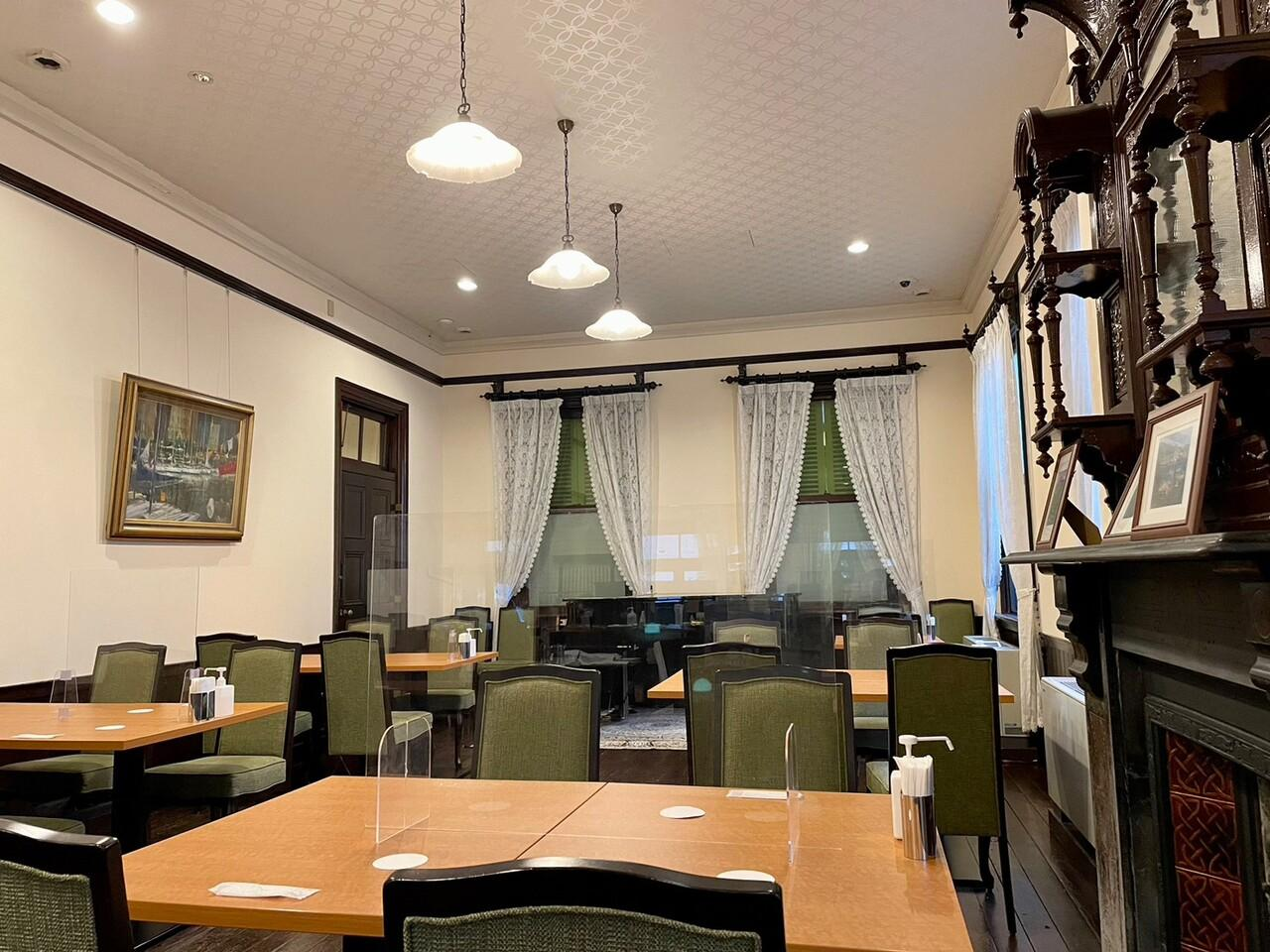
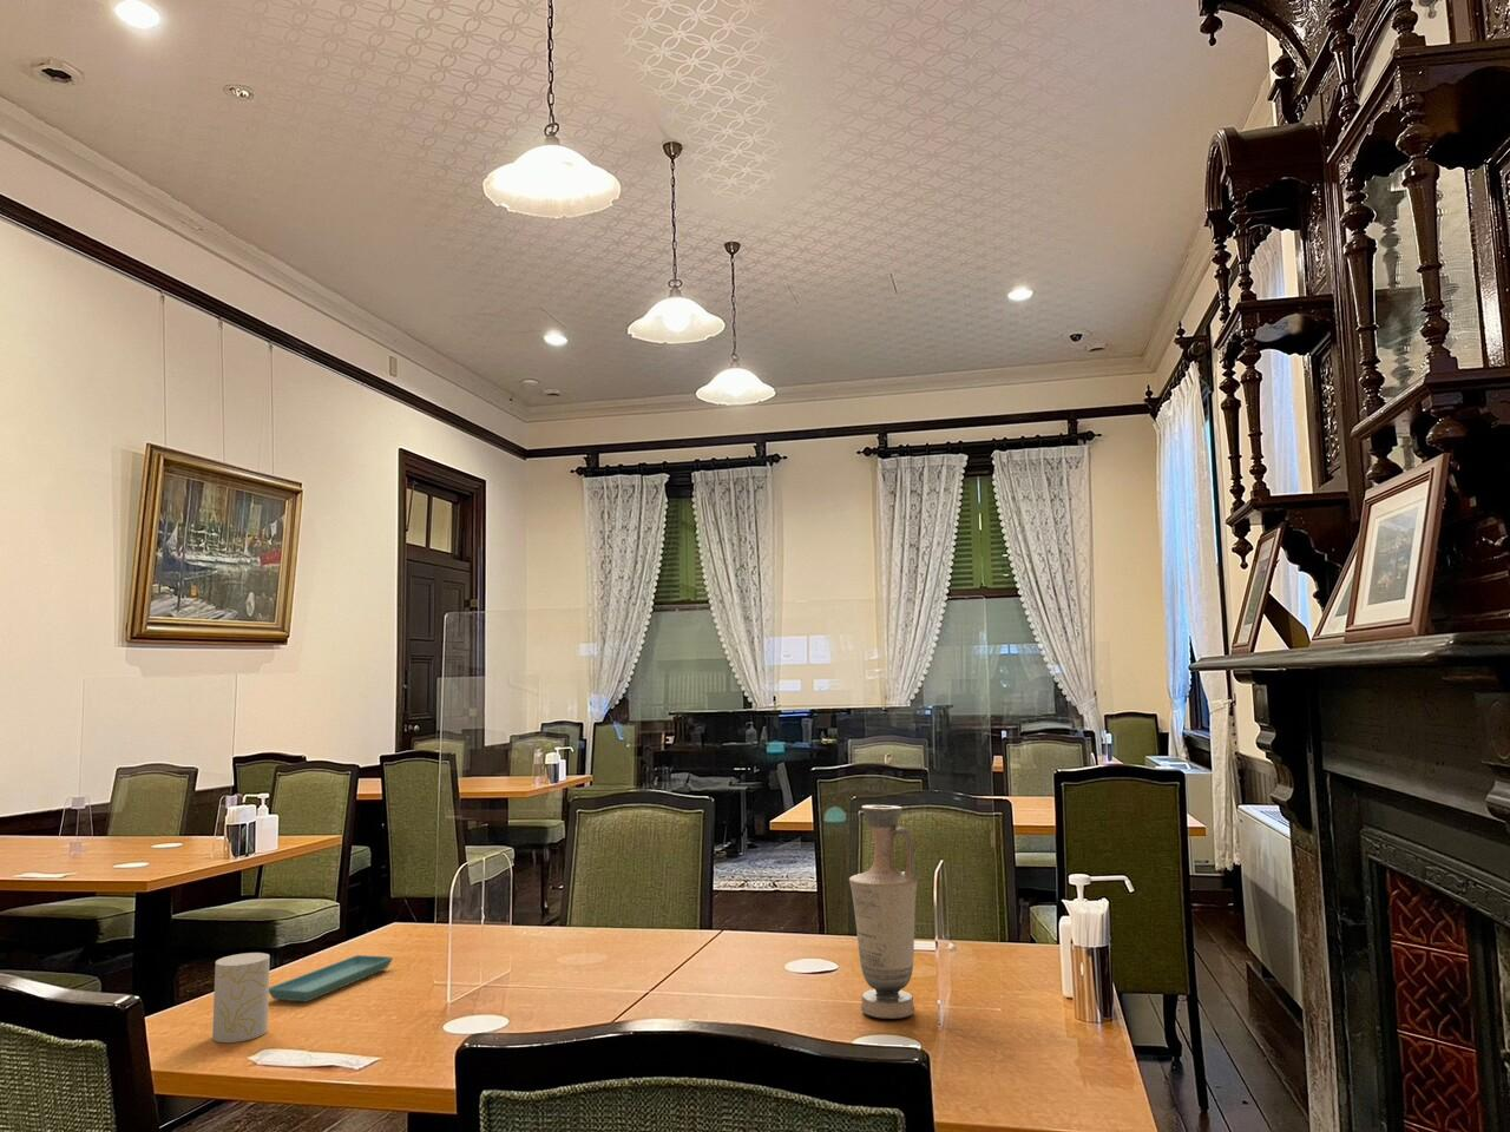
+ cup (240, 996)
+ vase (883, 908)
+ saucer (333, 976)
